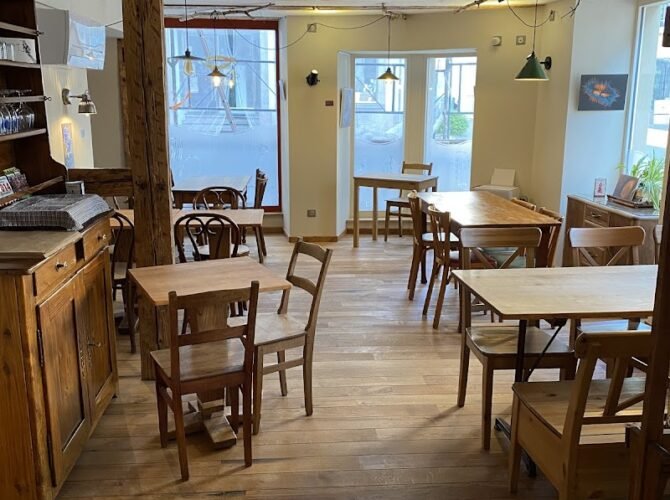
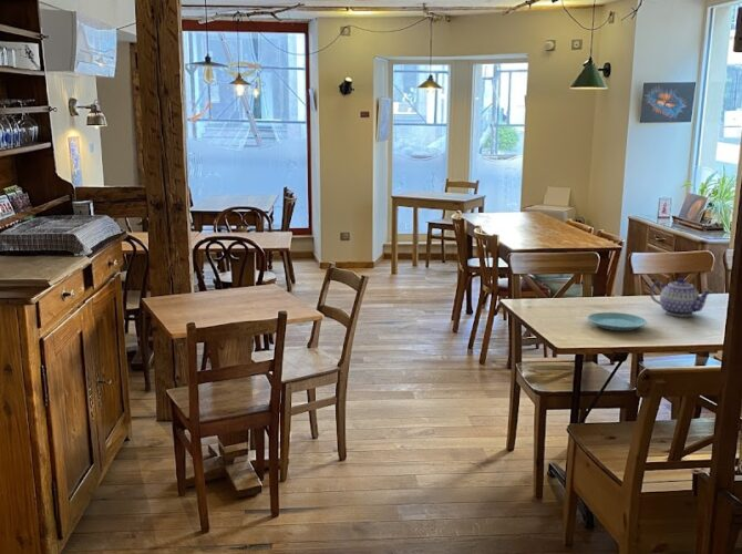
+ teapot (680, 295)
+ plate (616, 321)
